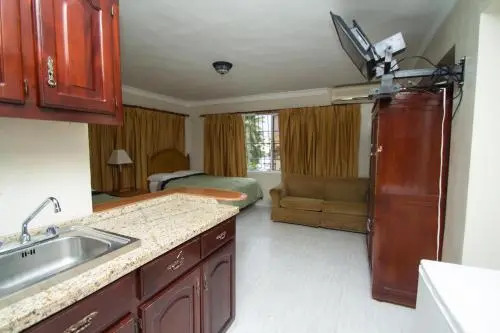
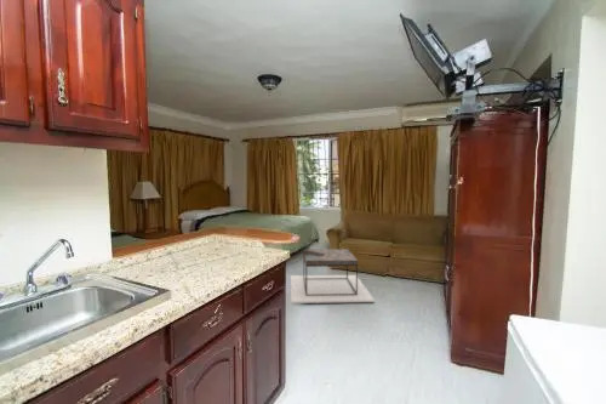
+ coffee table (327, 266)
